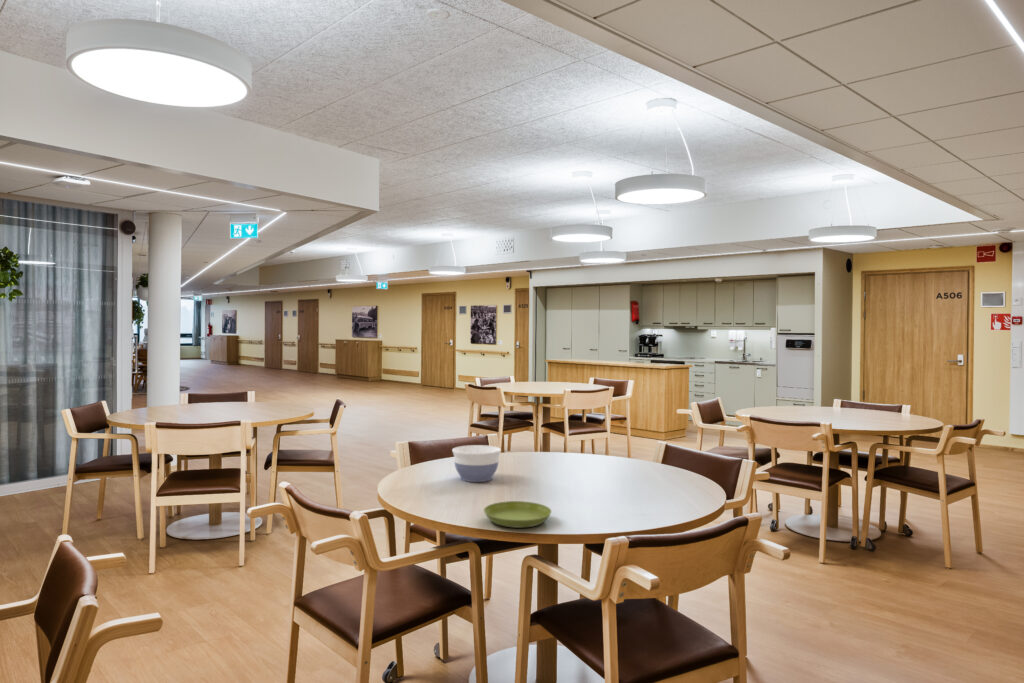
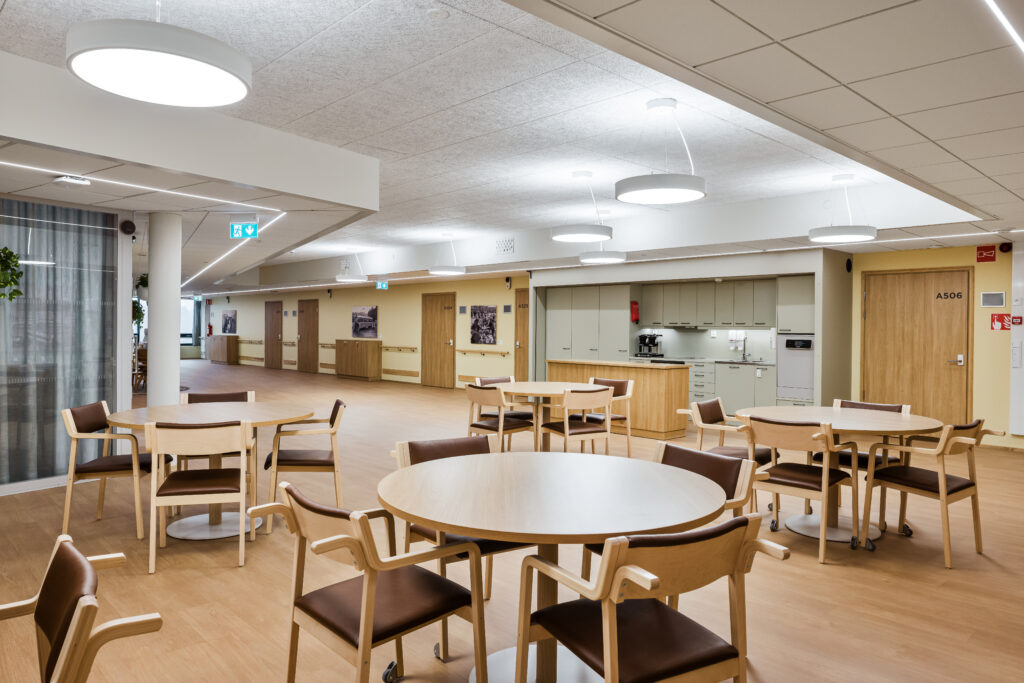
- bowl (476, 463)
- saucer (517, 515)
